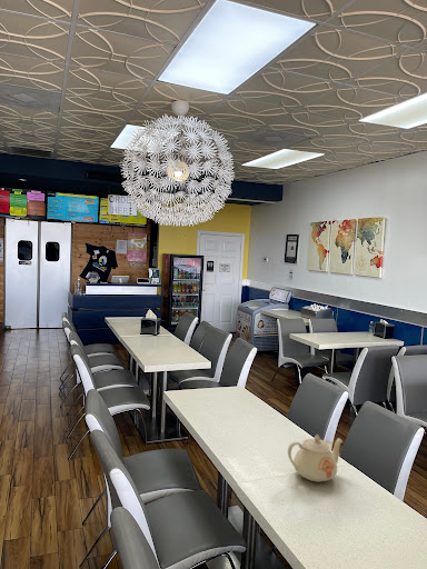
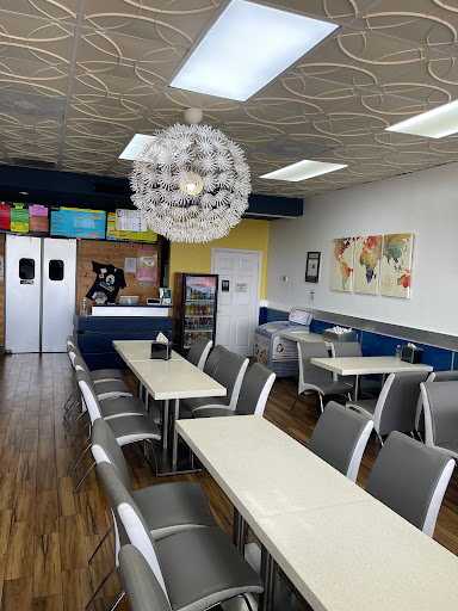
- teapot (315, 455)
